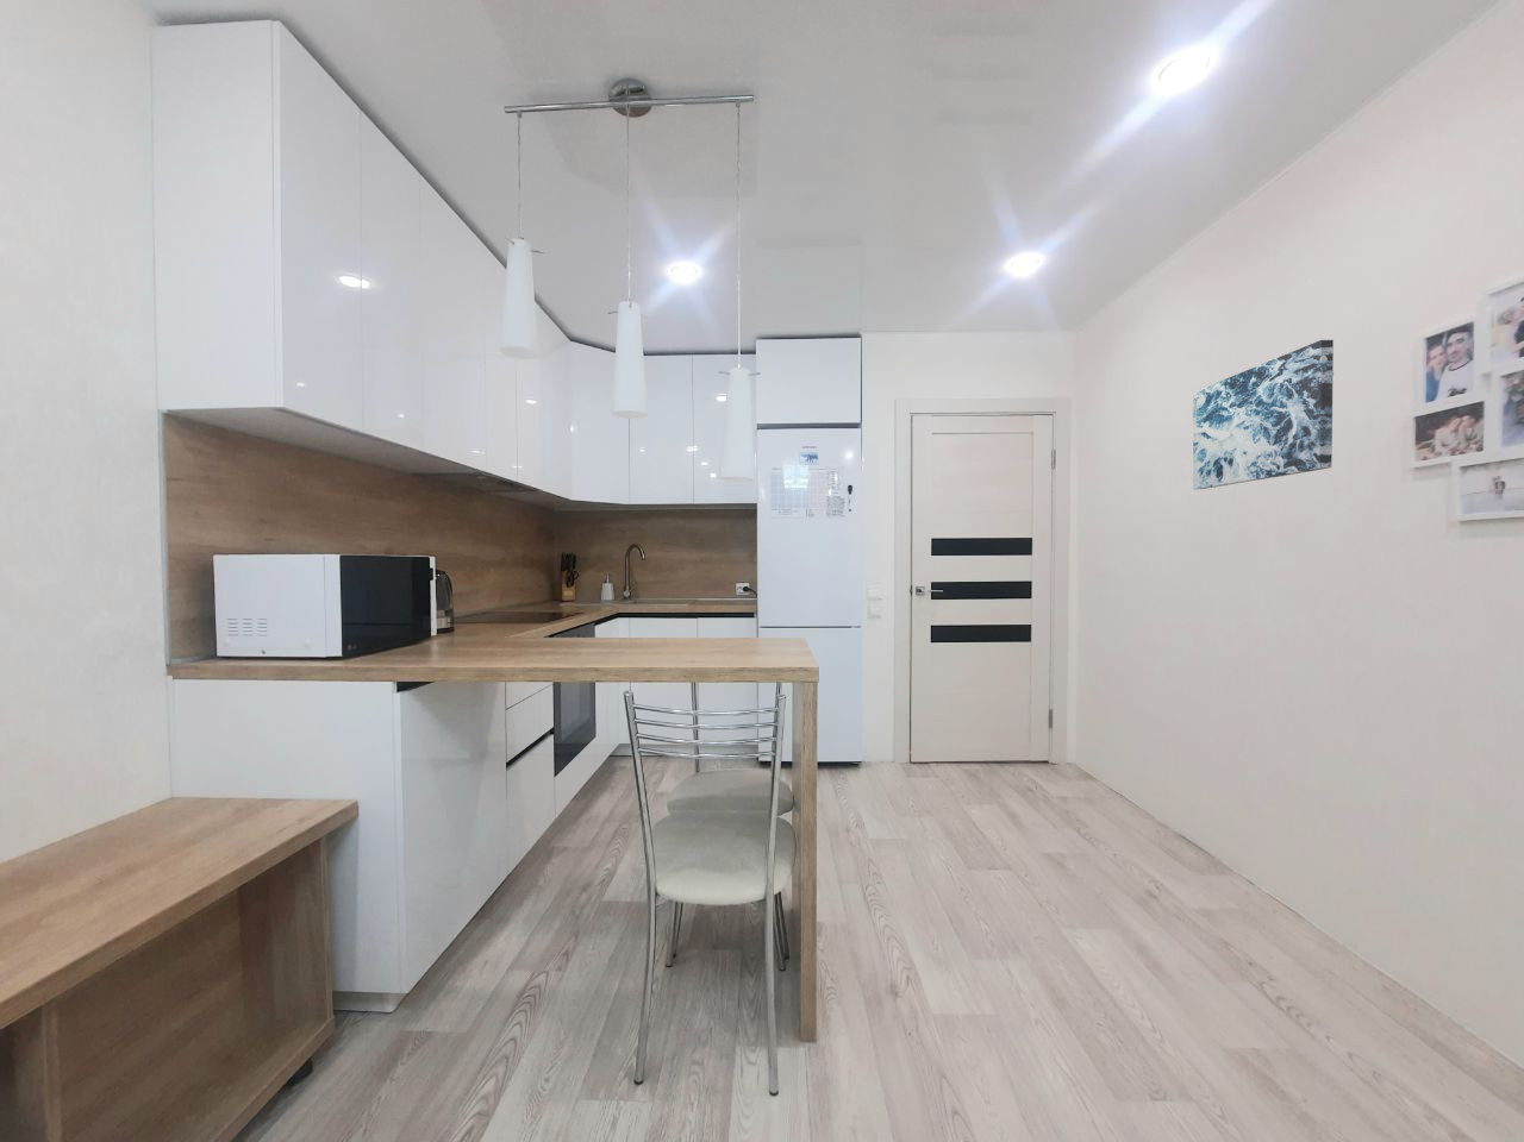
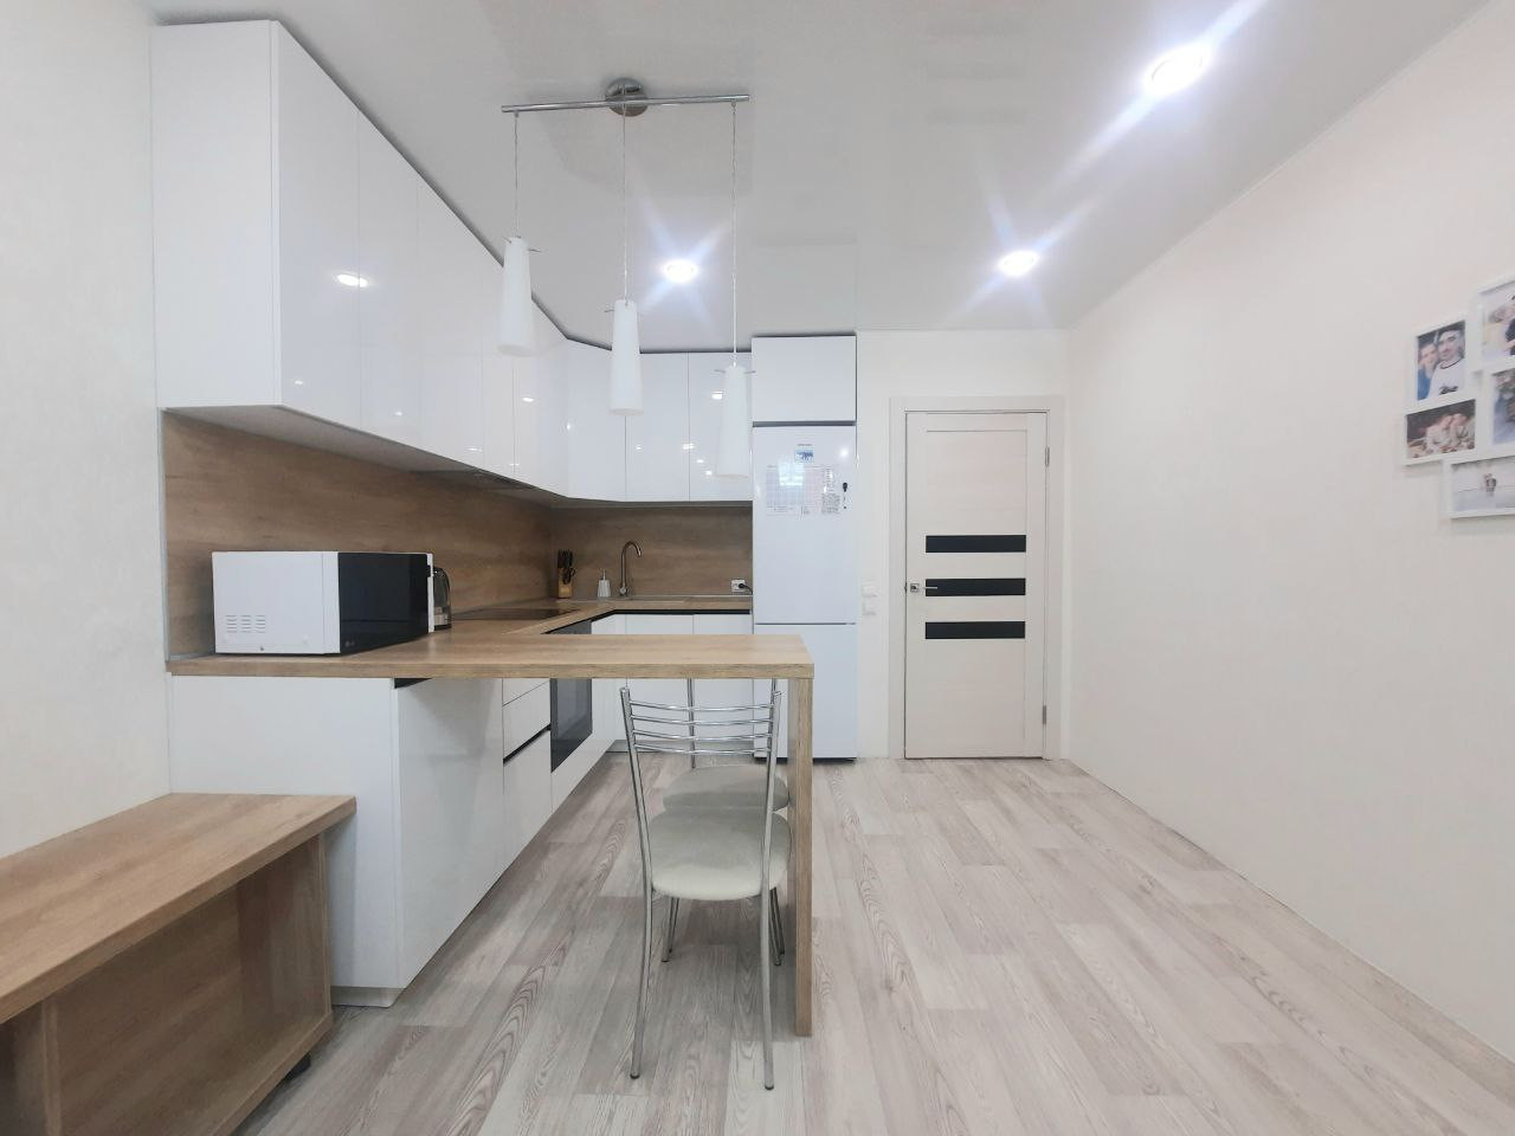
- wall art (1254, 425)
